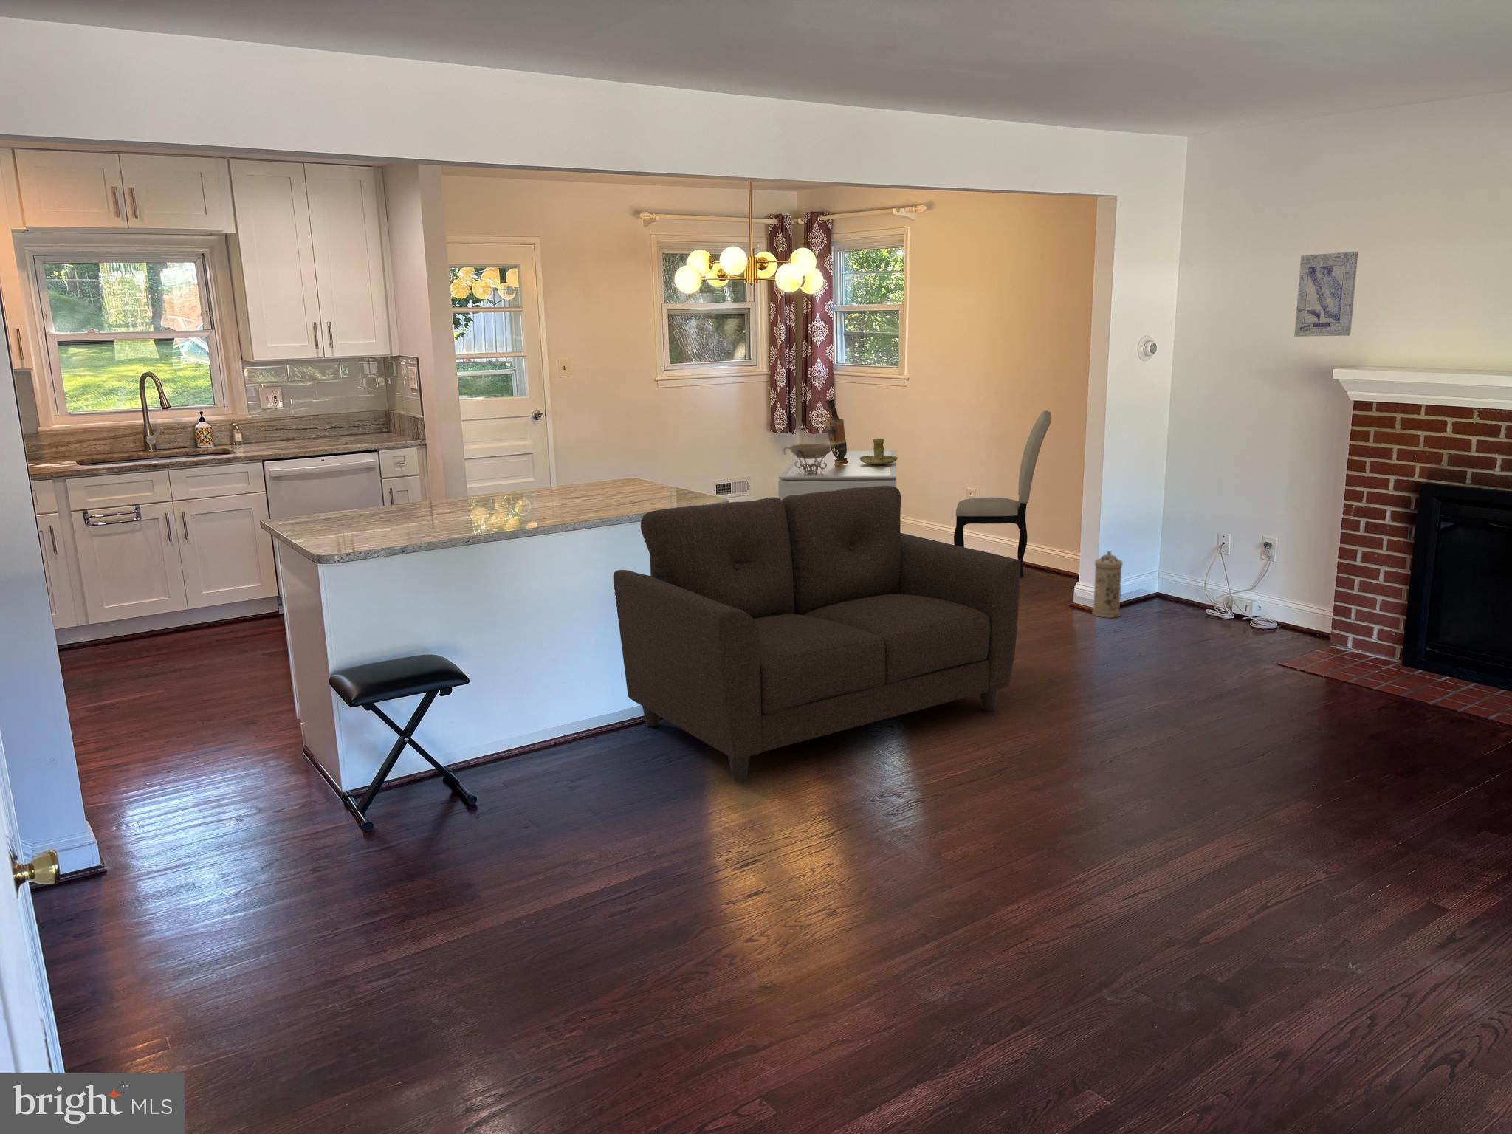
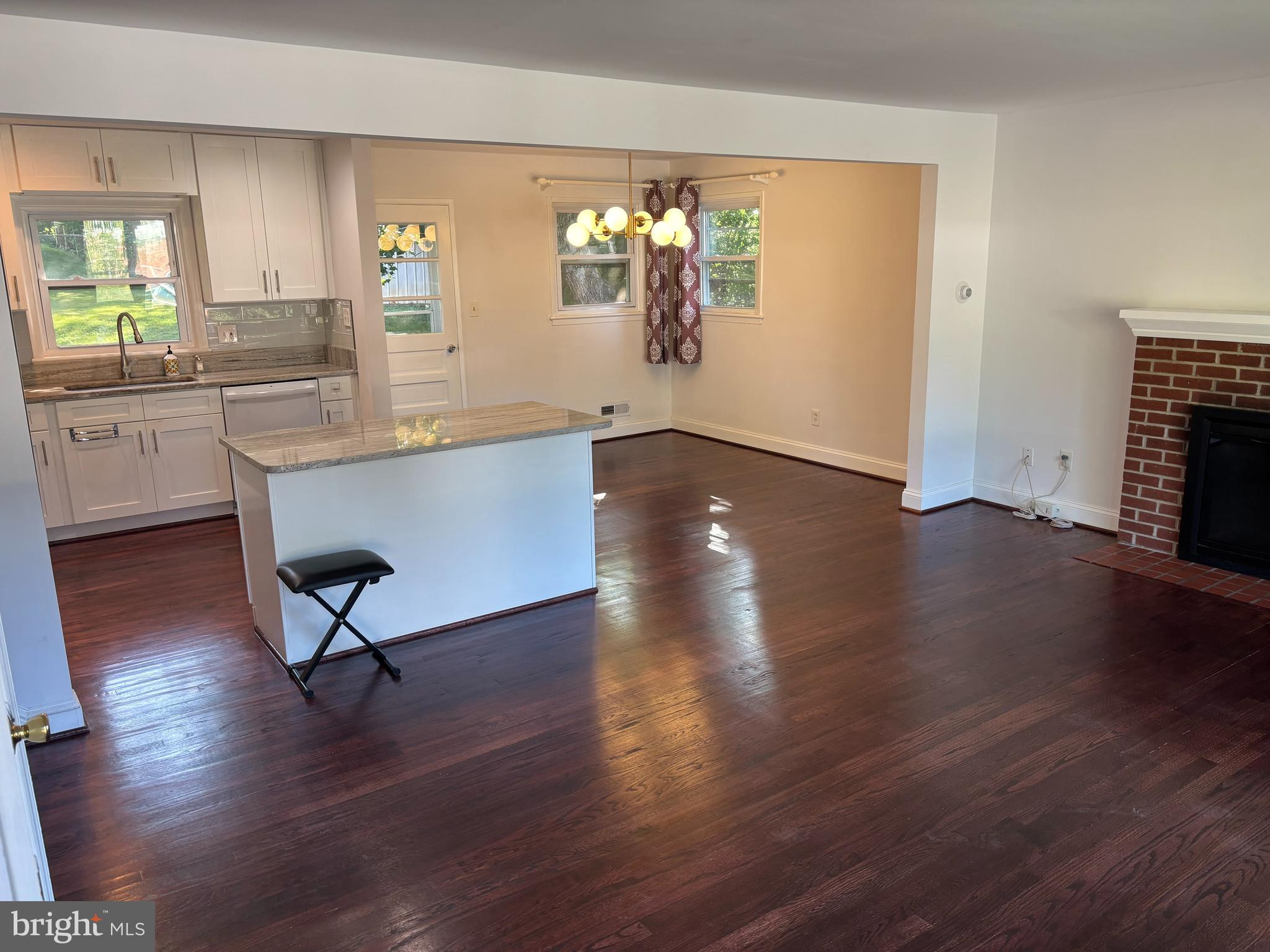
- decorative bowl (811, 459)
- wall art (1325, 294)
- dining chair (994, 498)
- vase (836, 431)
- candle holder (879, 450)
- sofa (820, 612)
- dining table (838, 490)
- water filter (1107, 582)
